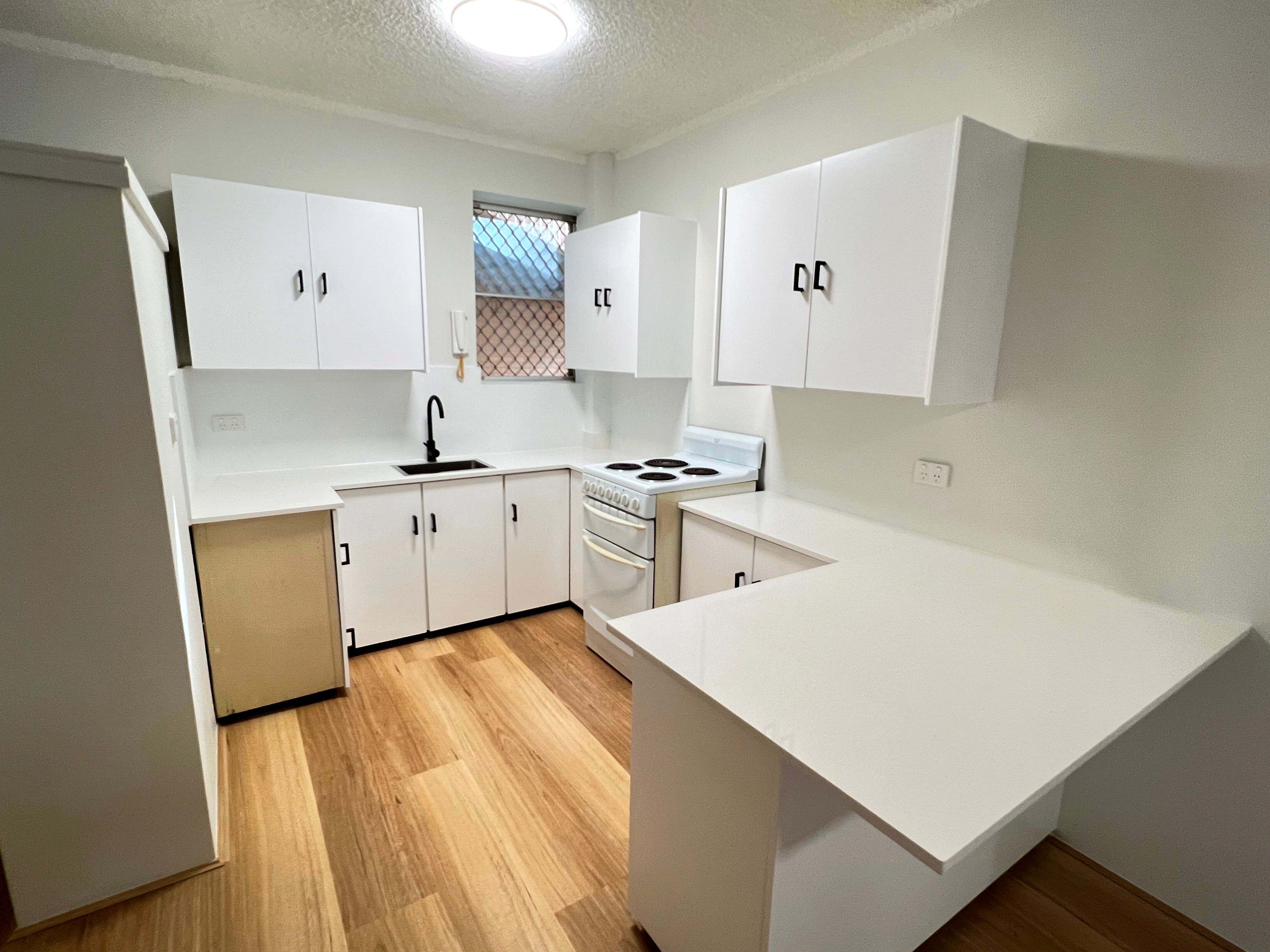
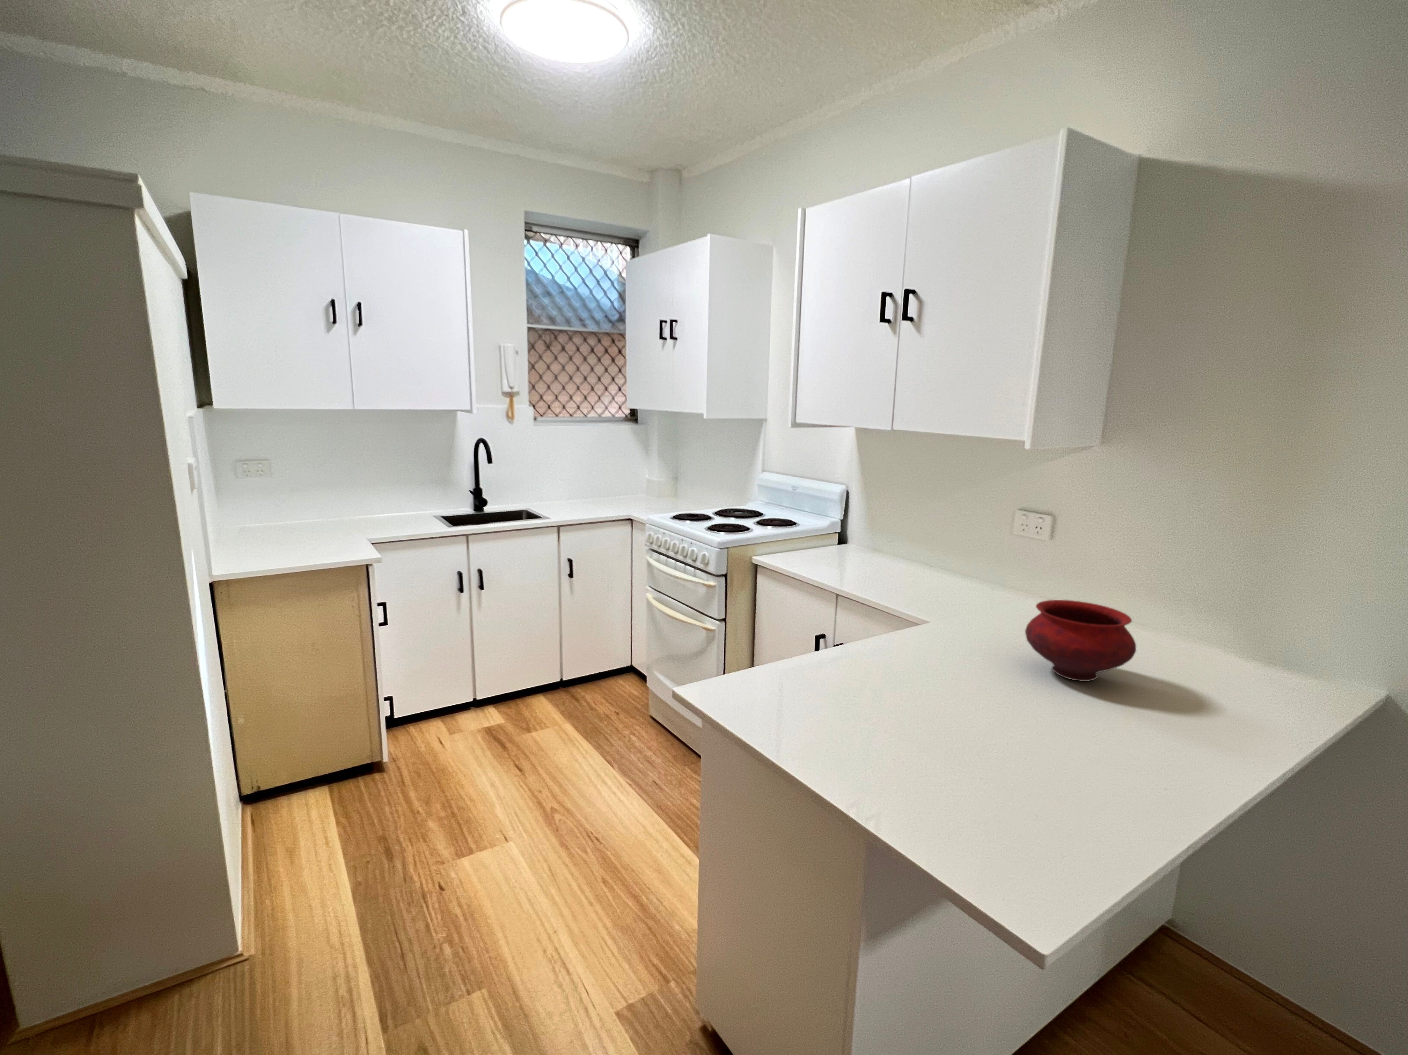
+ bowl (1078, 644)
